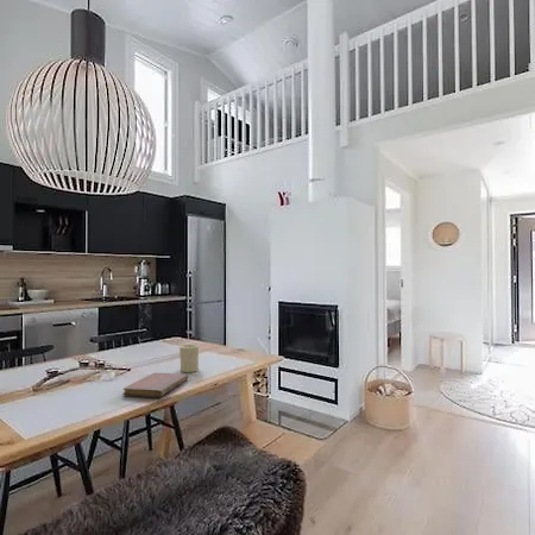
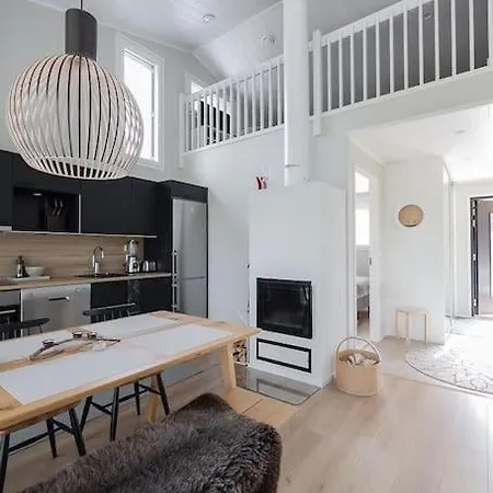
- notebook (157, 383)
- candle (189, 357)
